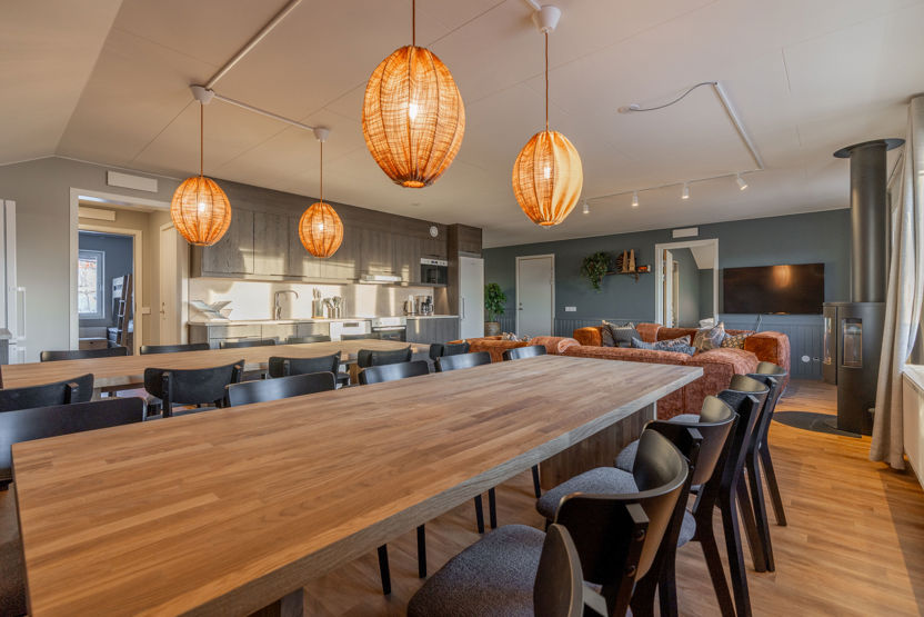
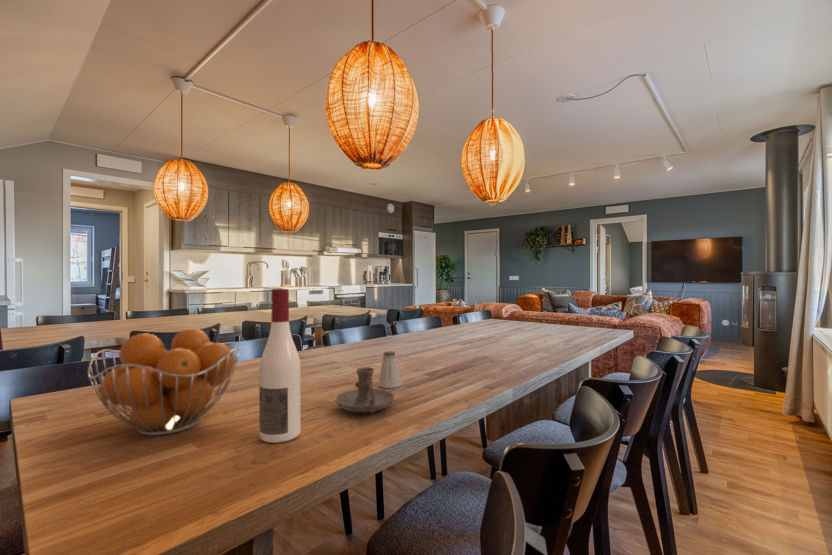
+ candle holder (366, 390)
+ saltshaker (389, 368)
+ alcohol (280, 362)
+ fruit basket (169, 378)
